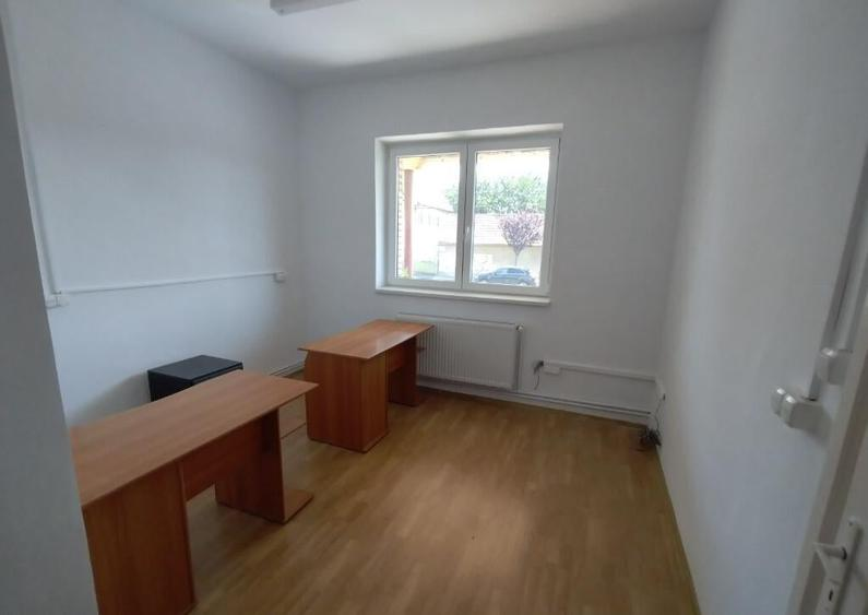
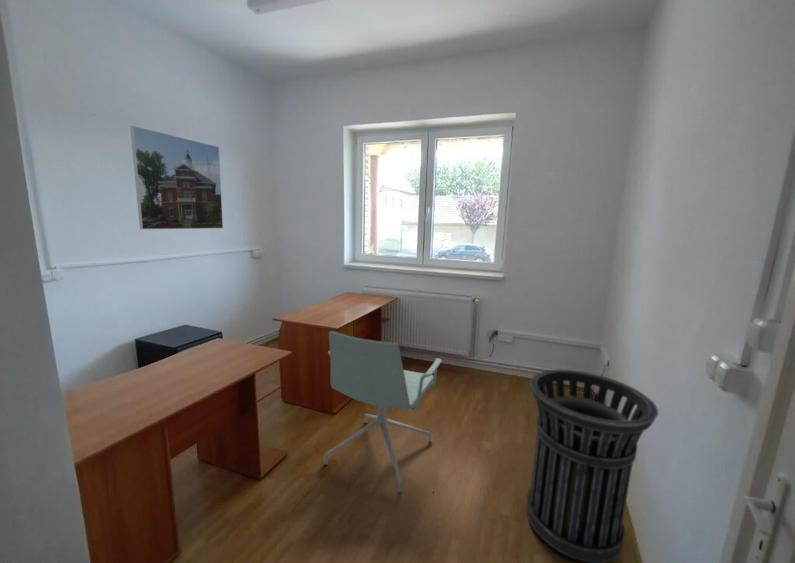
+ office chair (381, 390)
+ trash can (579, 461)
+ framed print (182, 184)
